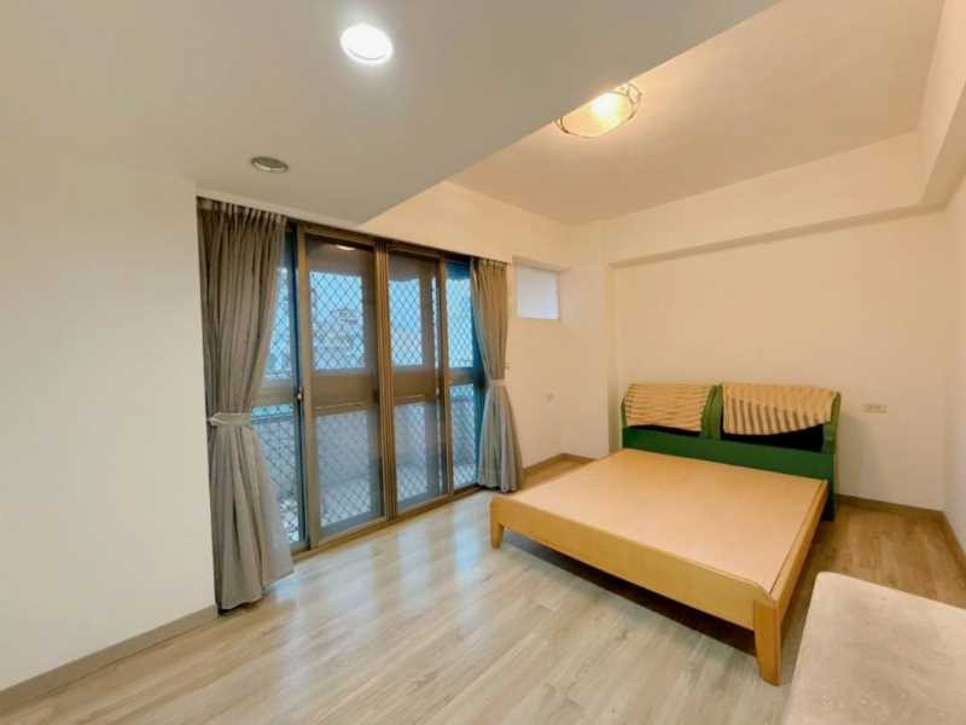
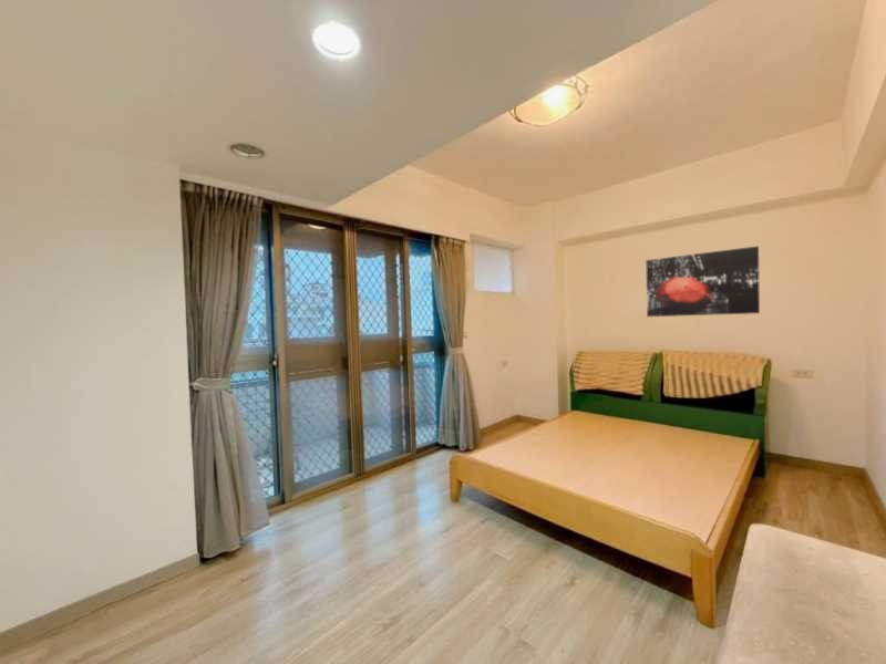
+ wall art (698, 284)
